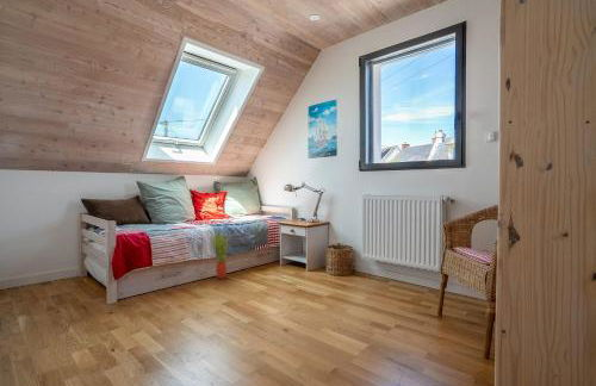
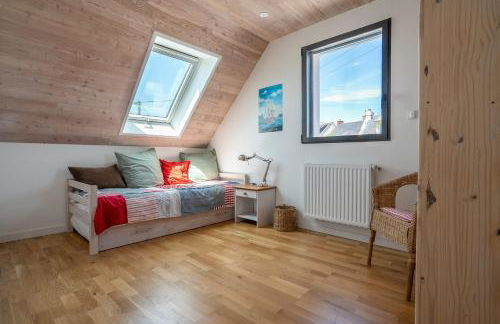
- potted plant (221, 254)
